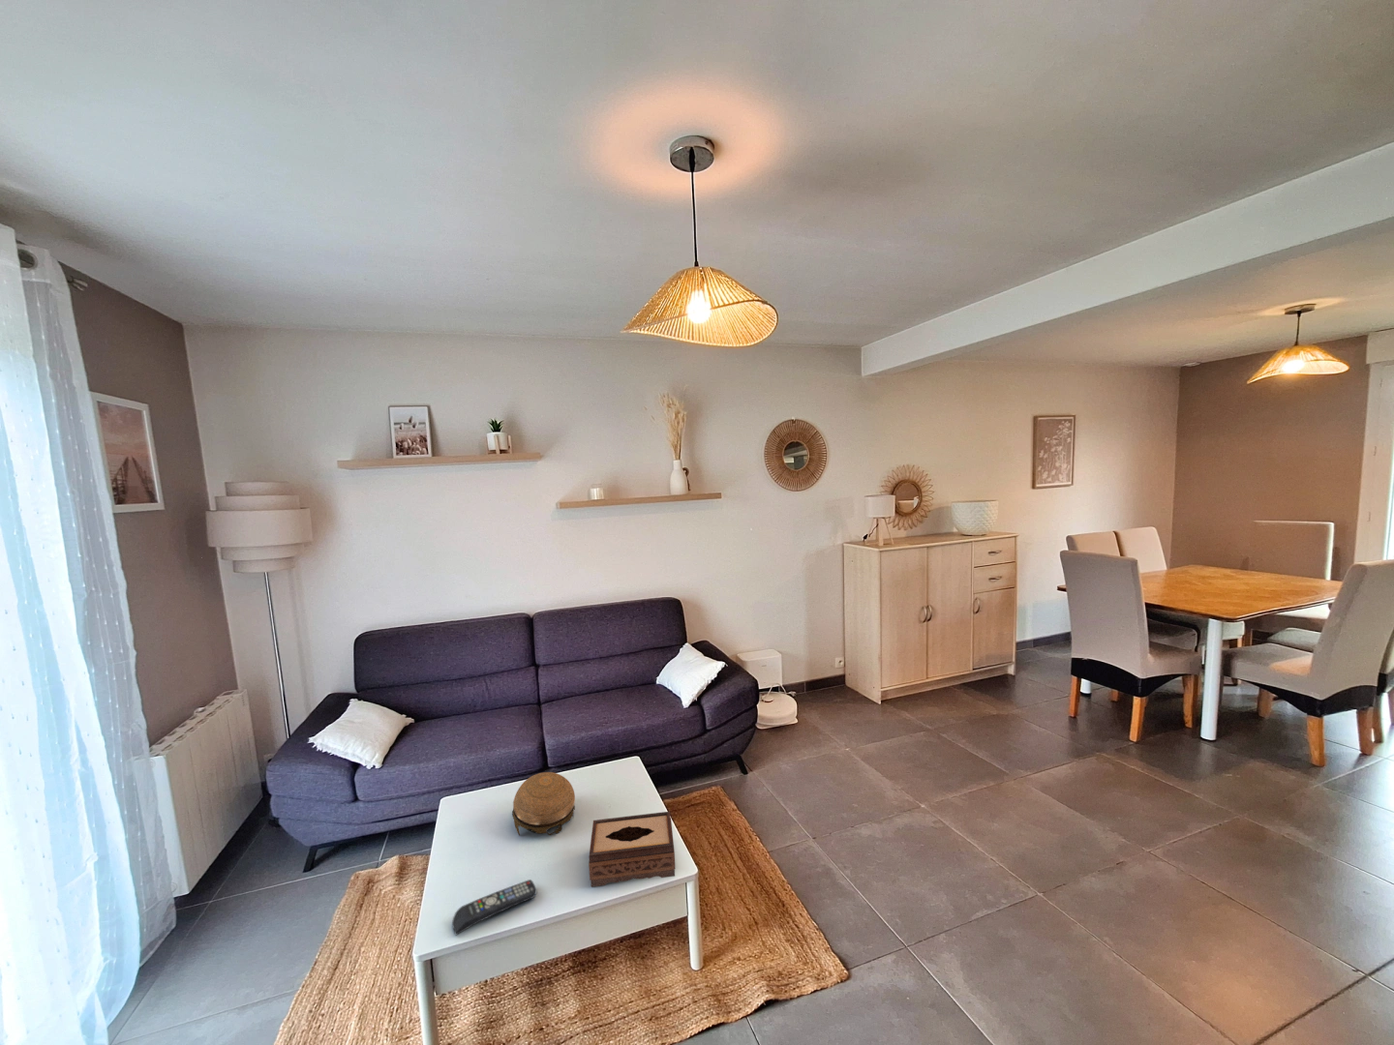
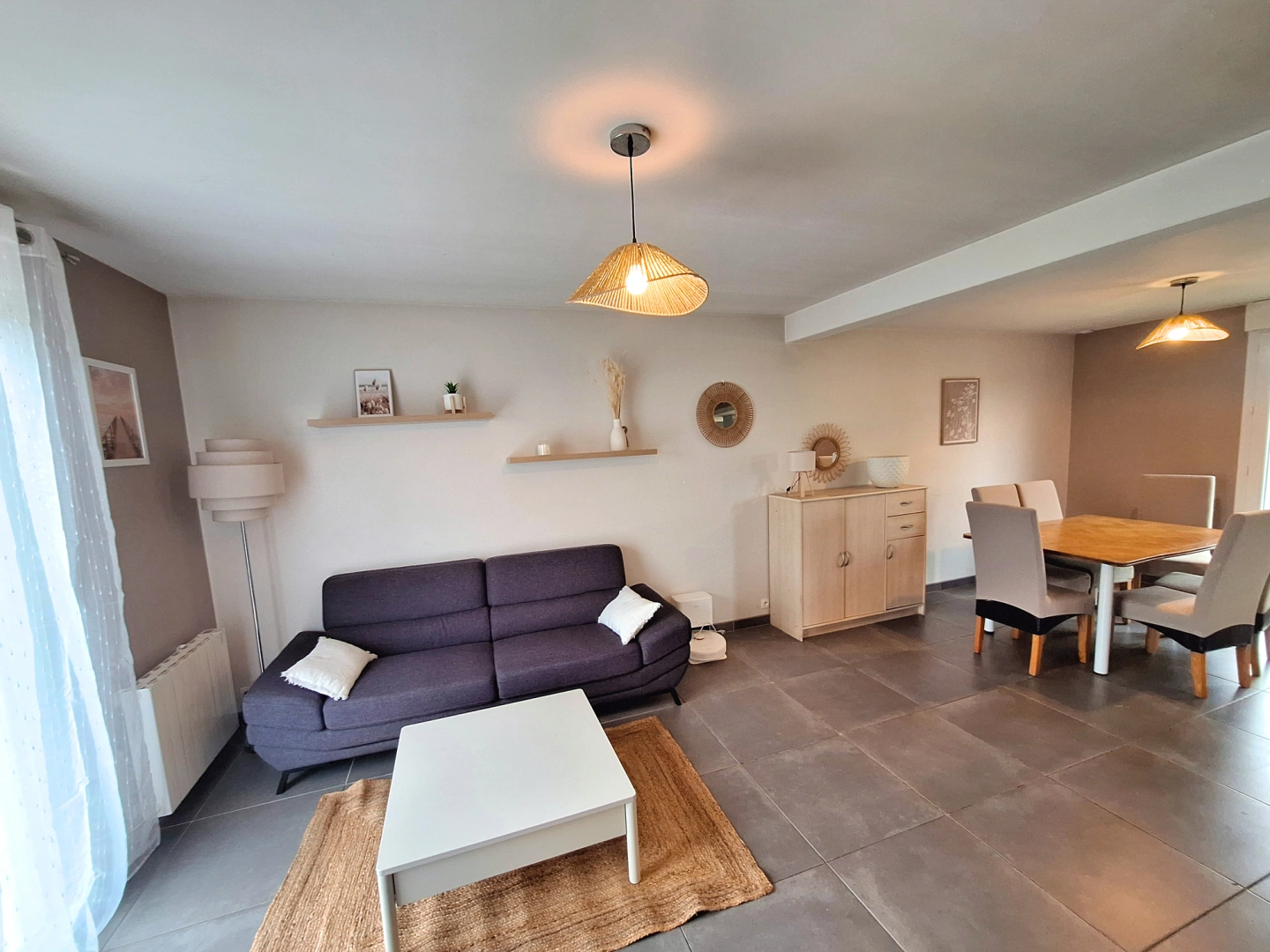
- decorative bowl (543, 798)
- tissue box (632, 846)
- remote control (495, 903)
